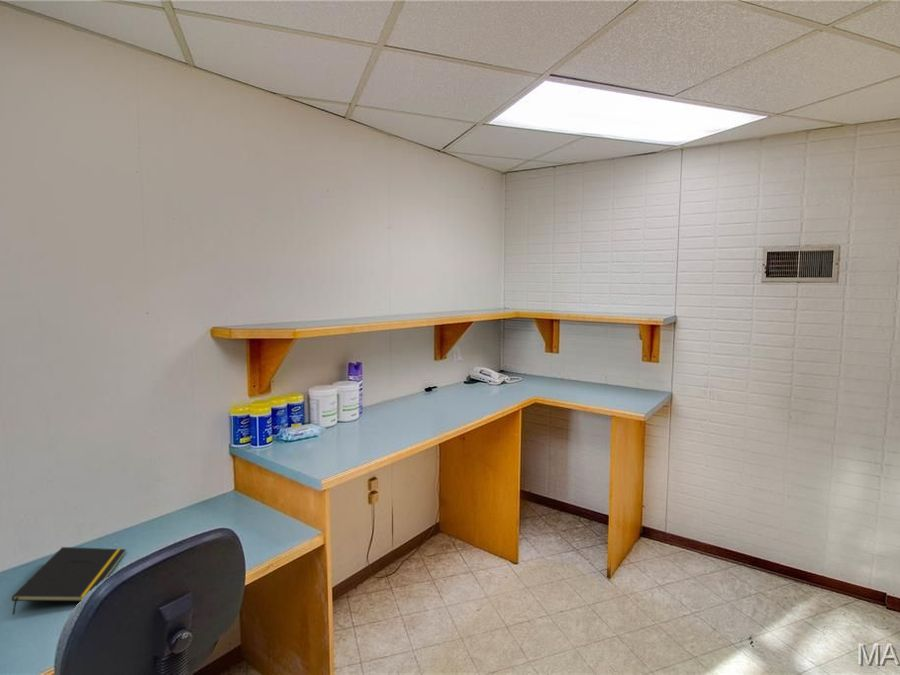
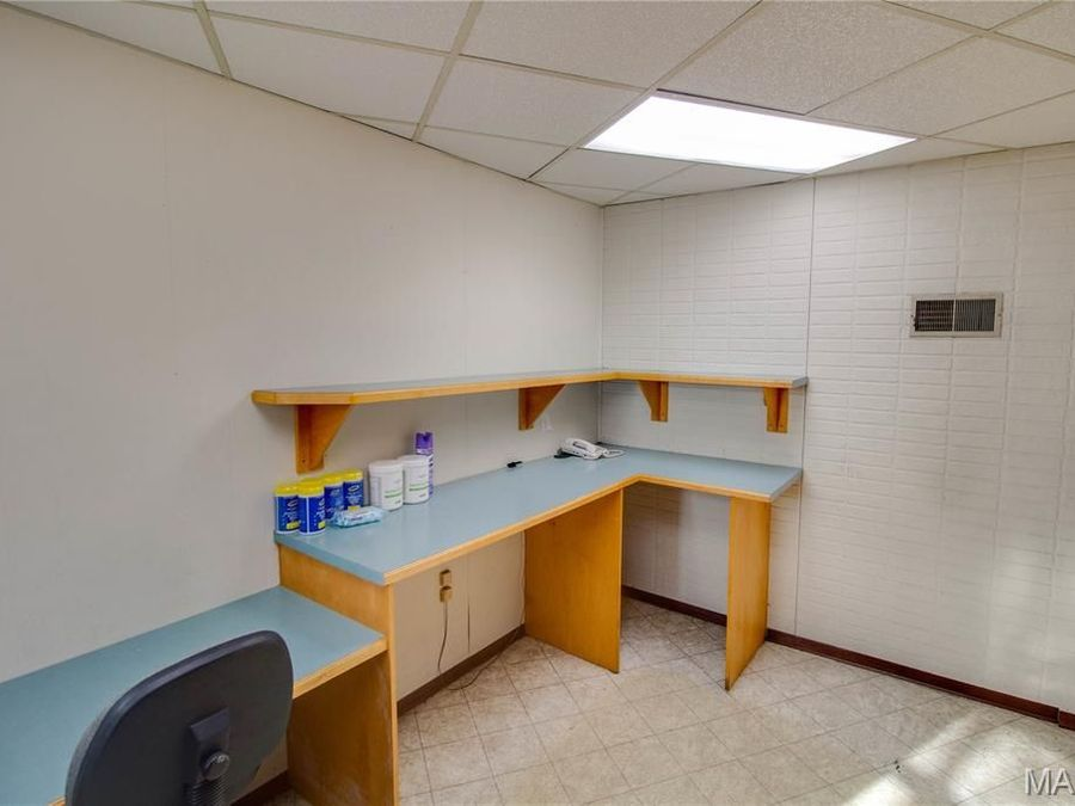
- notepad (74, 572)
